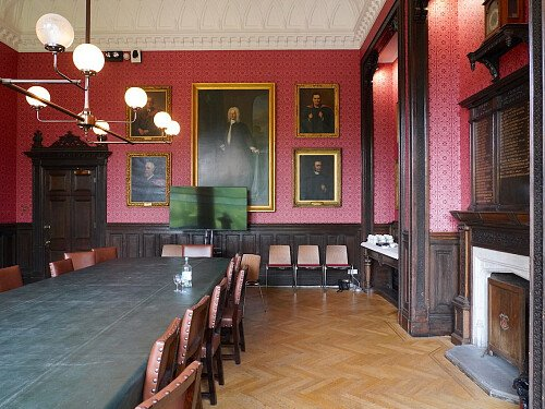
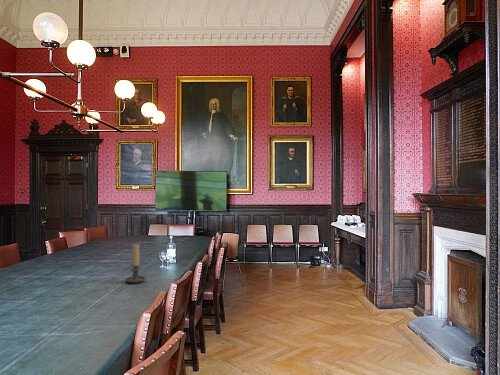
+ candle holder (135, 262)
